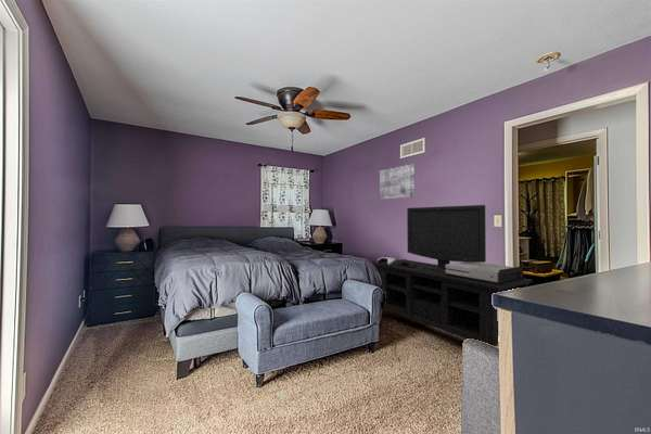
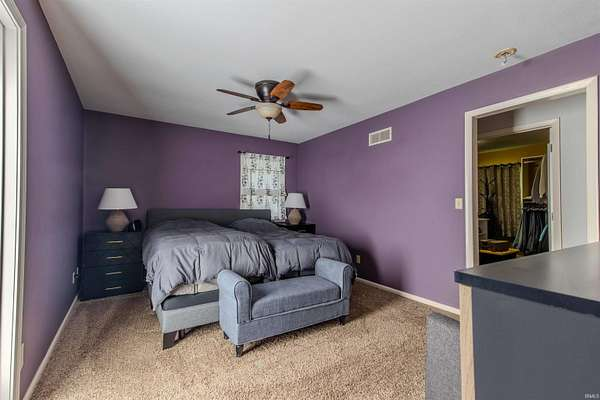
- media console (438, 268)
- wall art (395, 182)
